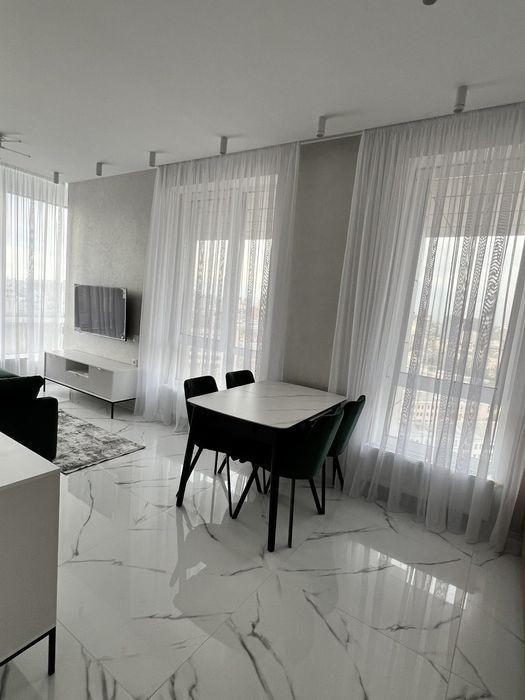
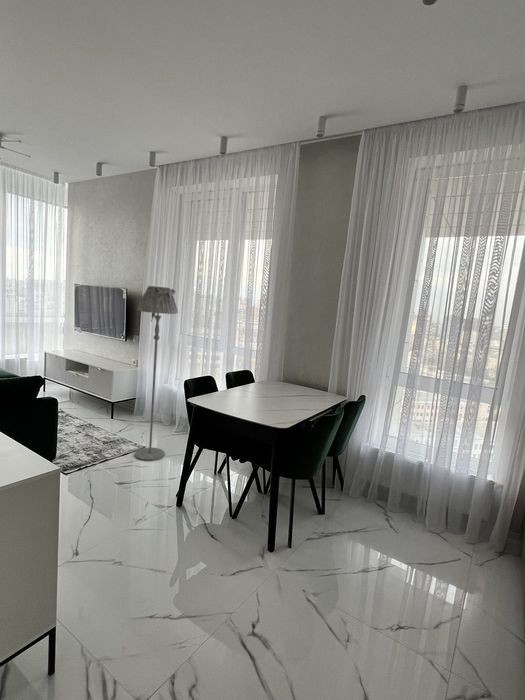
+ floor lamp (154, 373)
